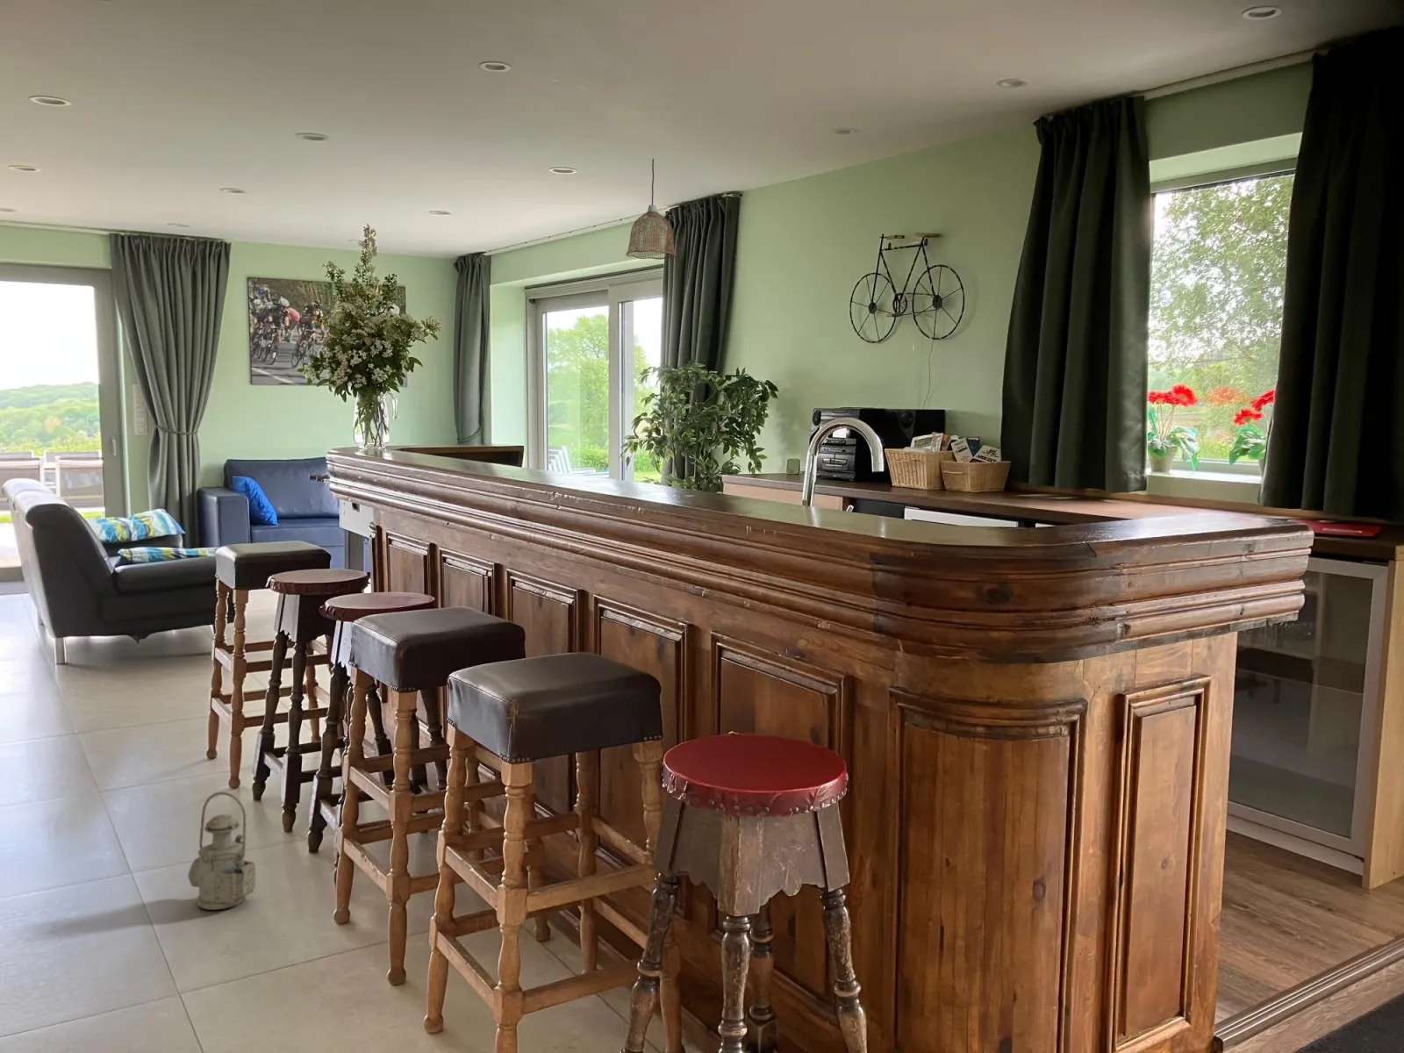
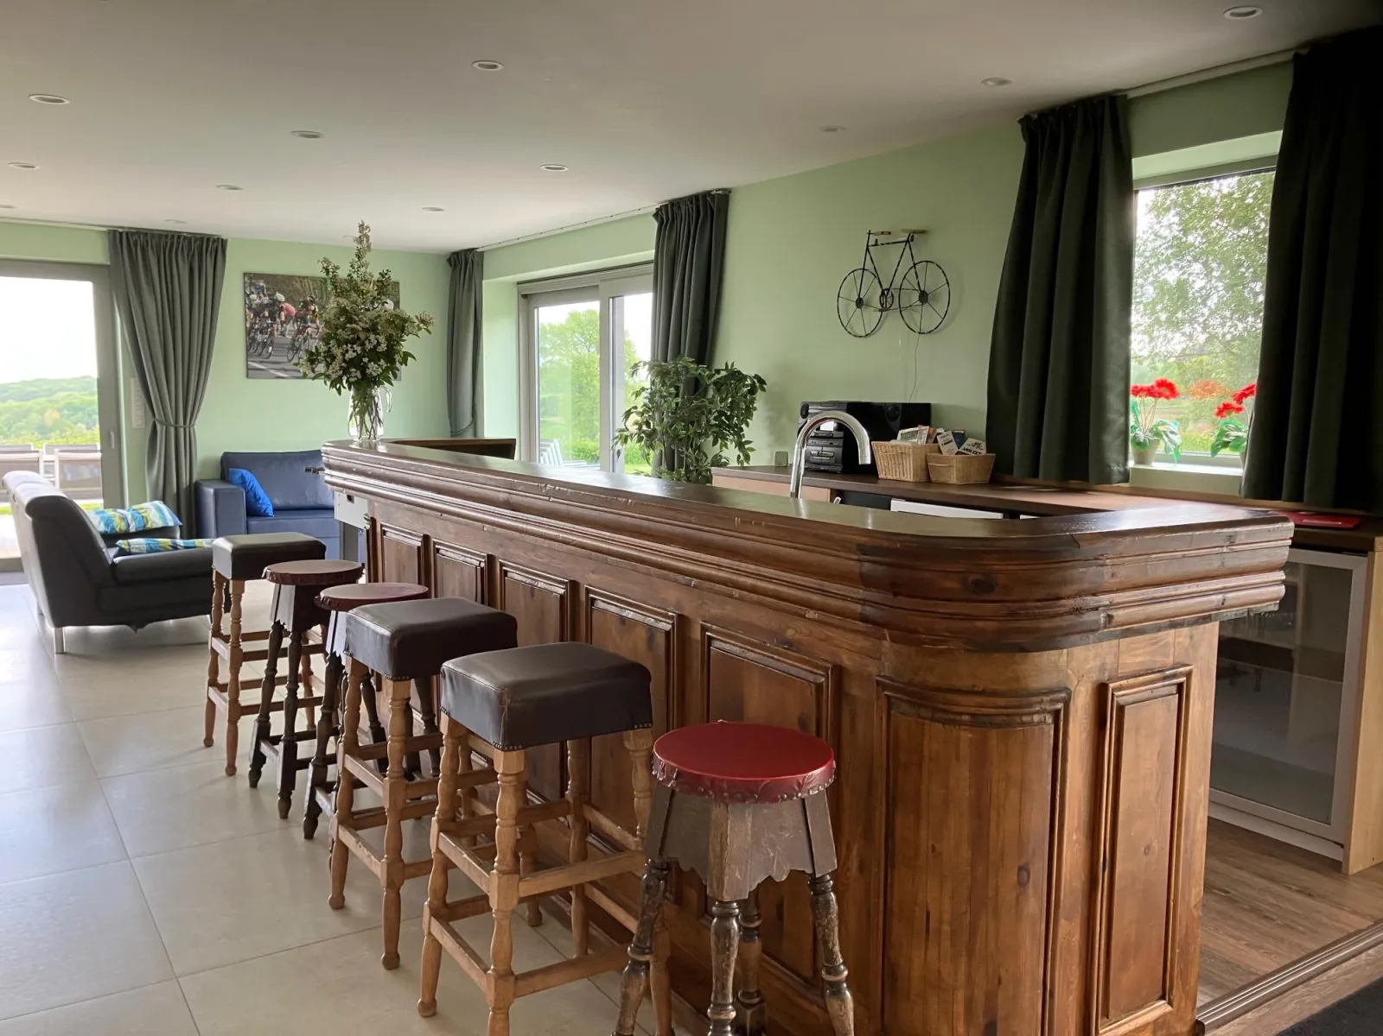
- pendant lamp (652, 207)
- lantern (223, 846)
